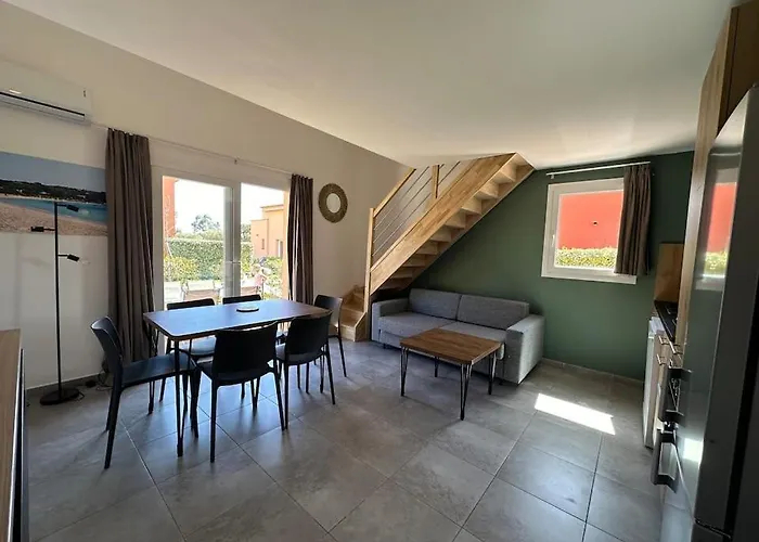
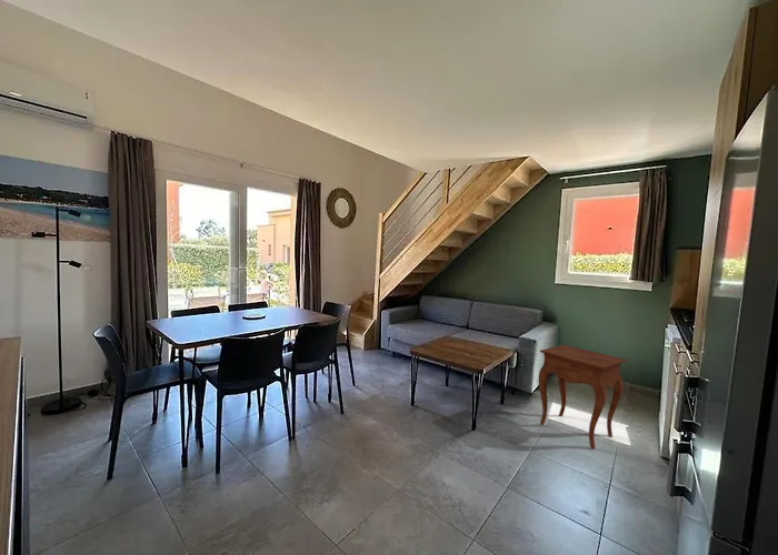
+ side table (578, 383)
